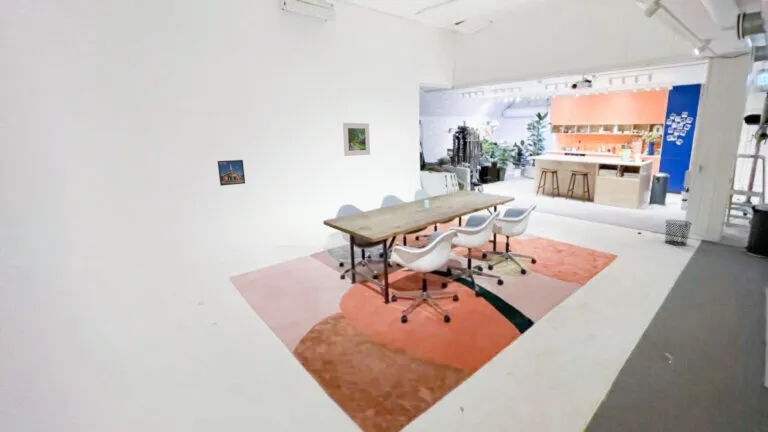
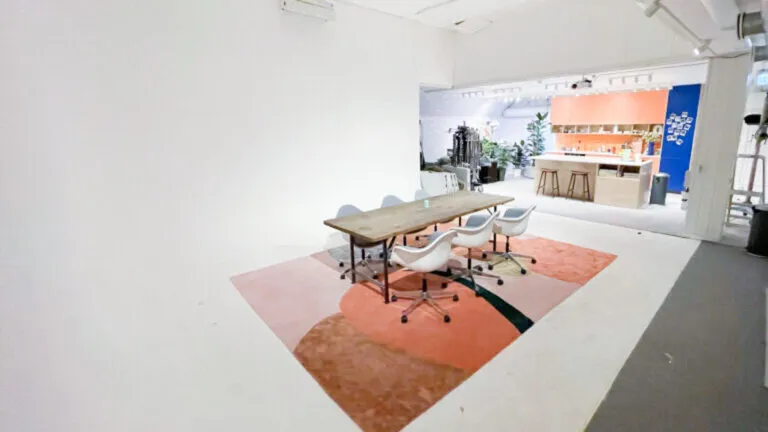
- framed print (356, 139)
- waste bin (676, 232)
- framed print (231, 172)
